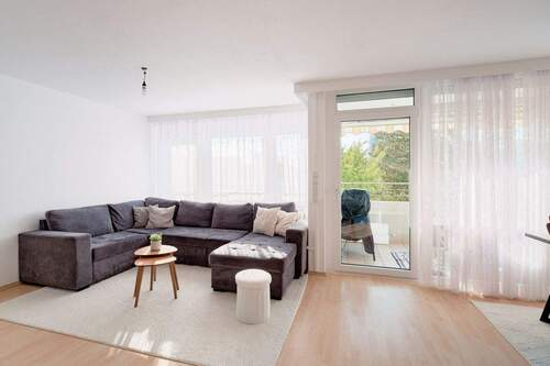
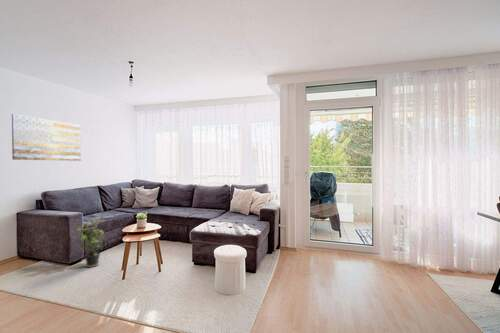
+ wall art (50, 140)
+ potted plant (90, 242)
